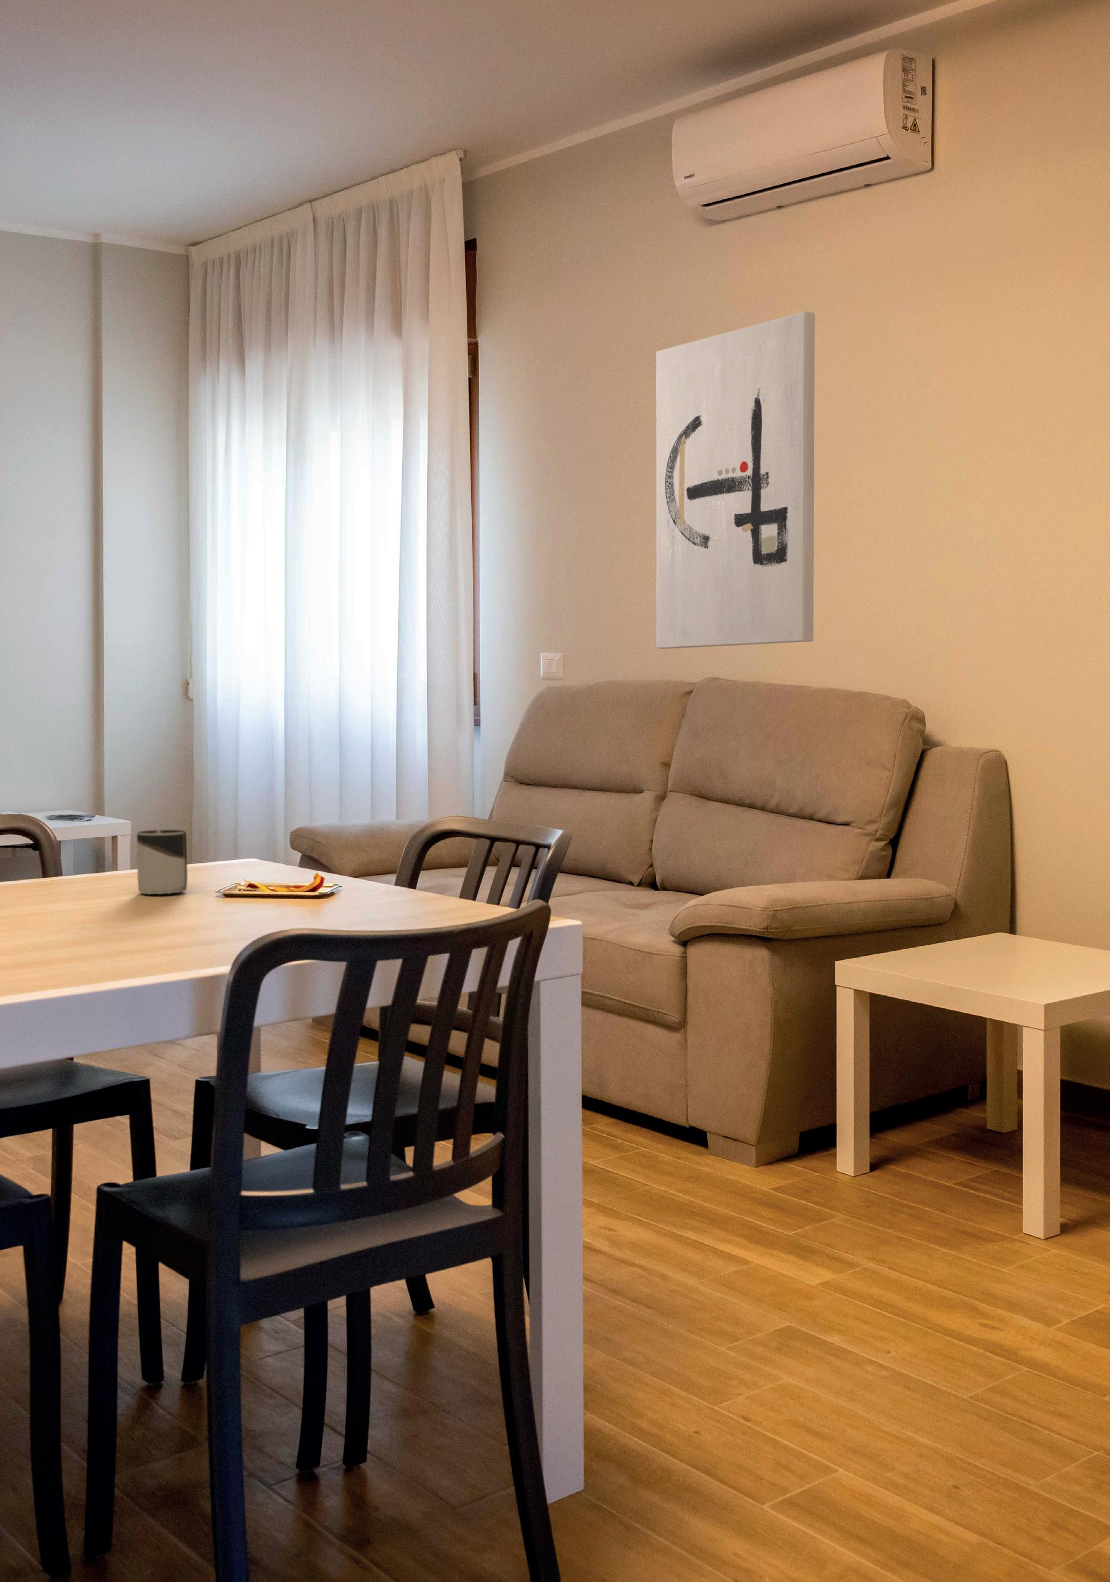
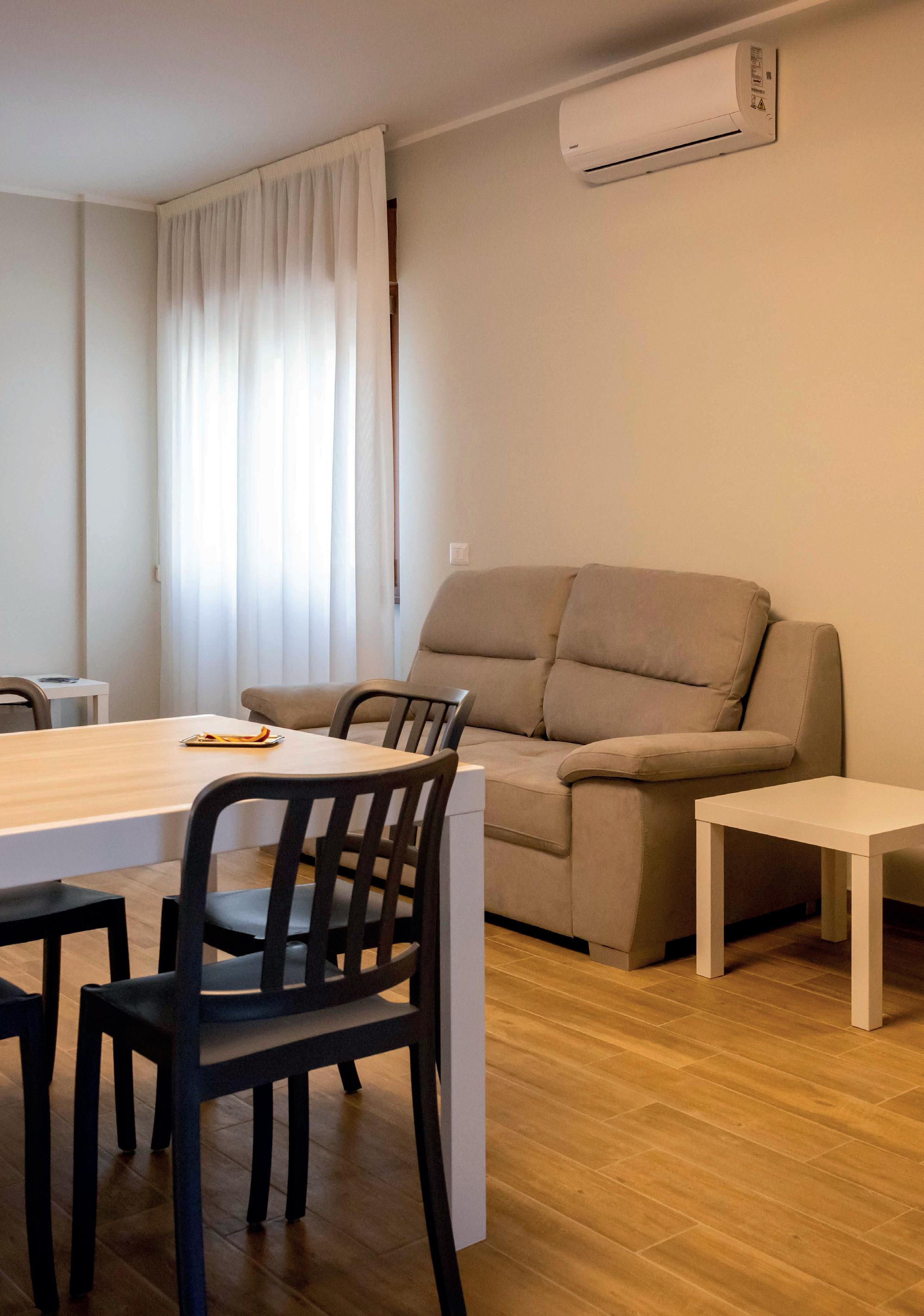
- cup (163, 861)
- wall art (732, 489)
